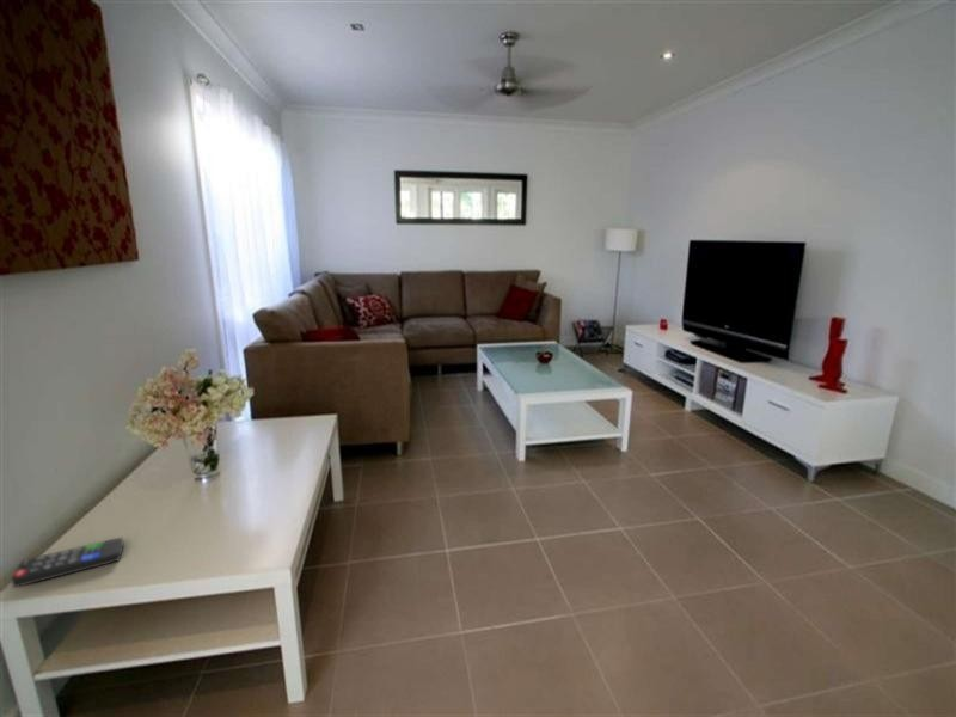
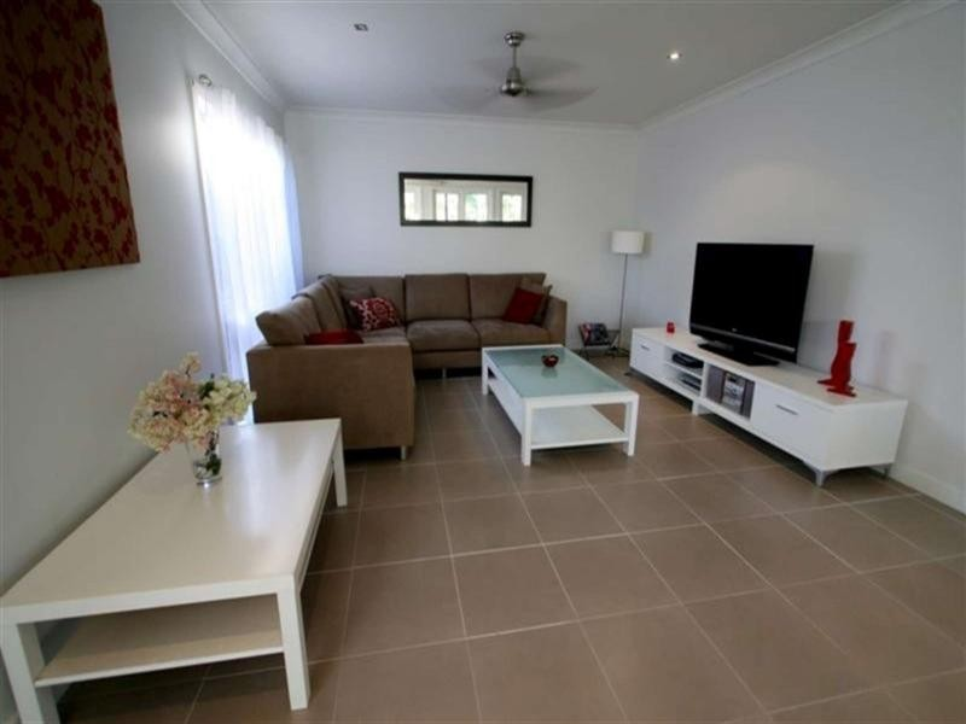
- remote control (71, 559)
